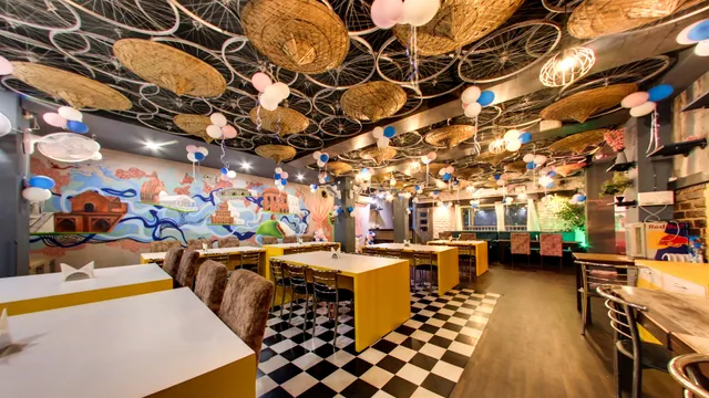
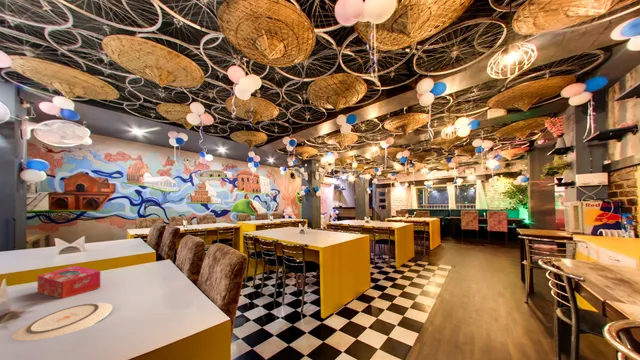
+ tissue box (69, 281)
+ plate (65, 319)
